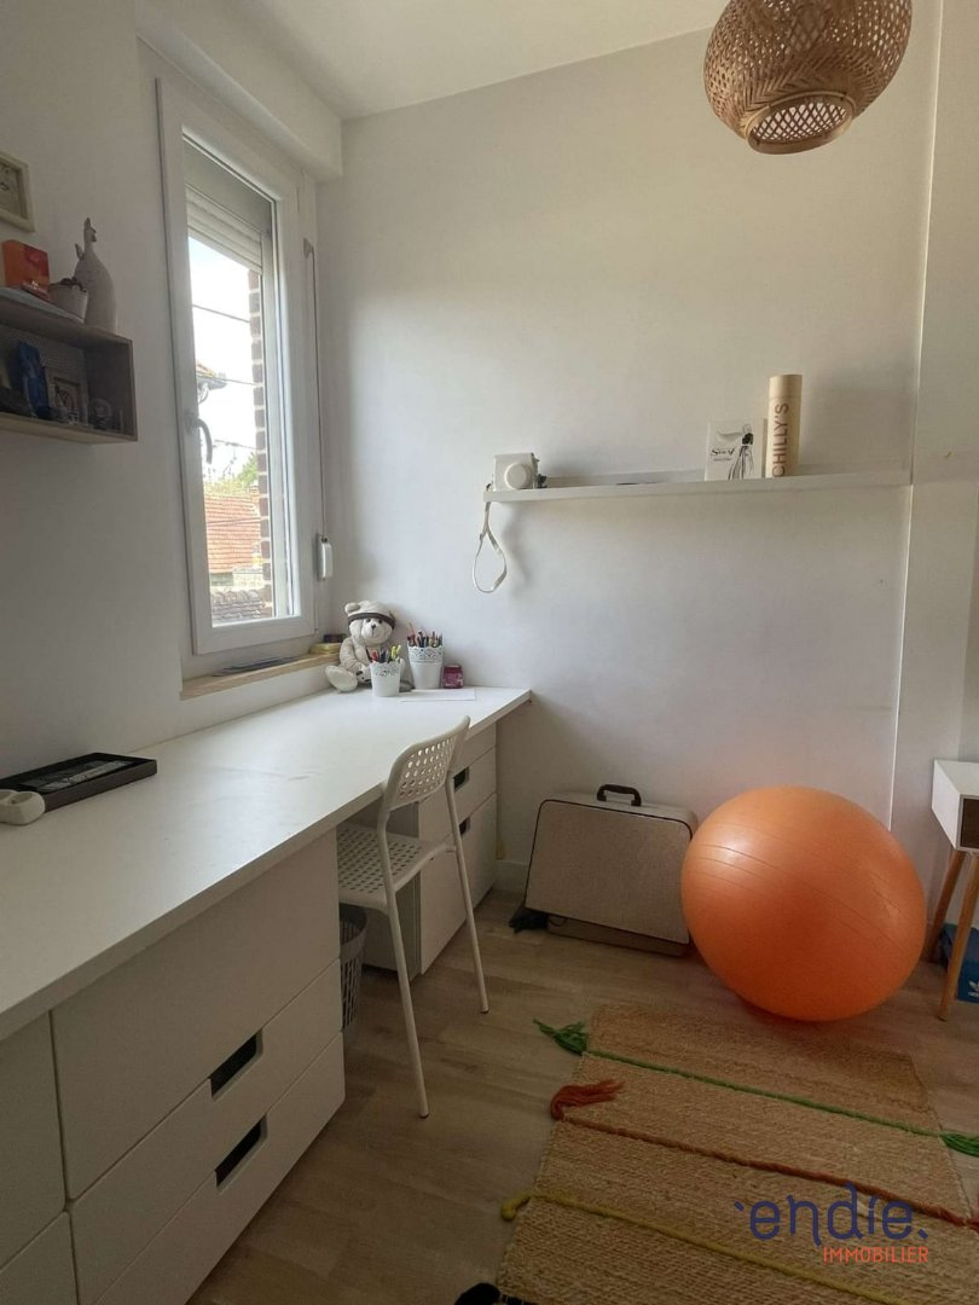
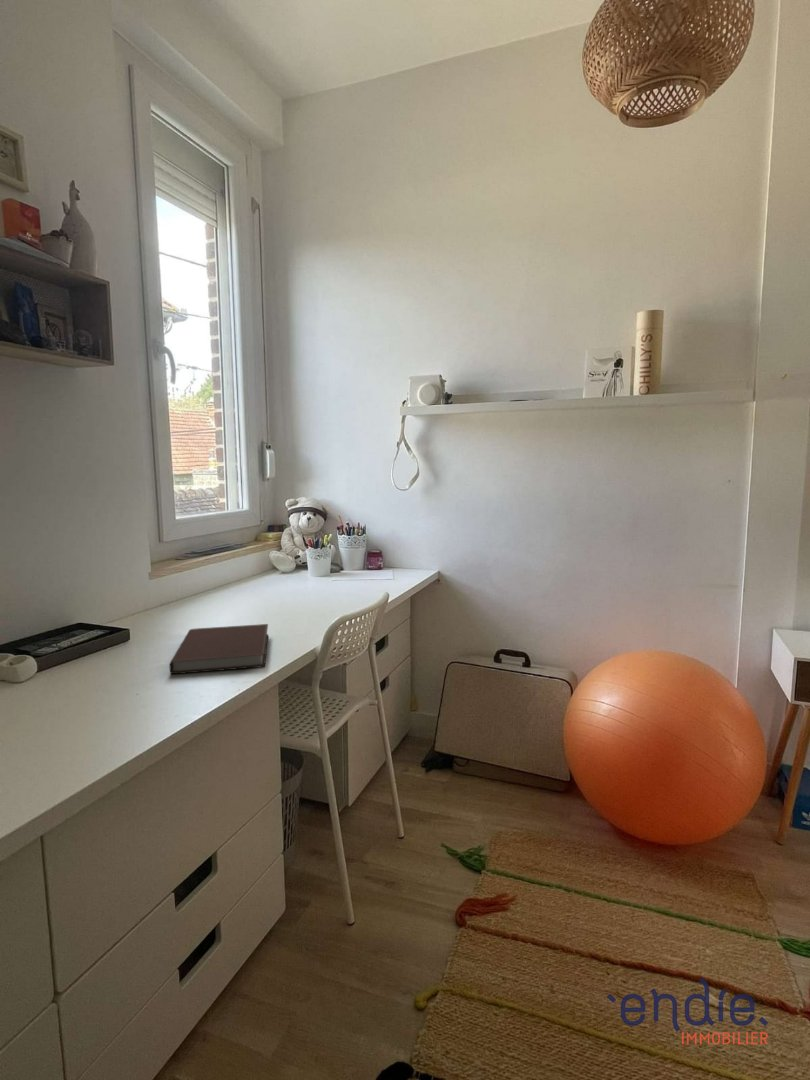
+ notebook (224, 646)
